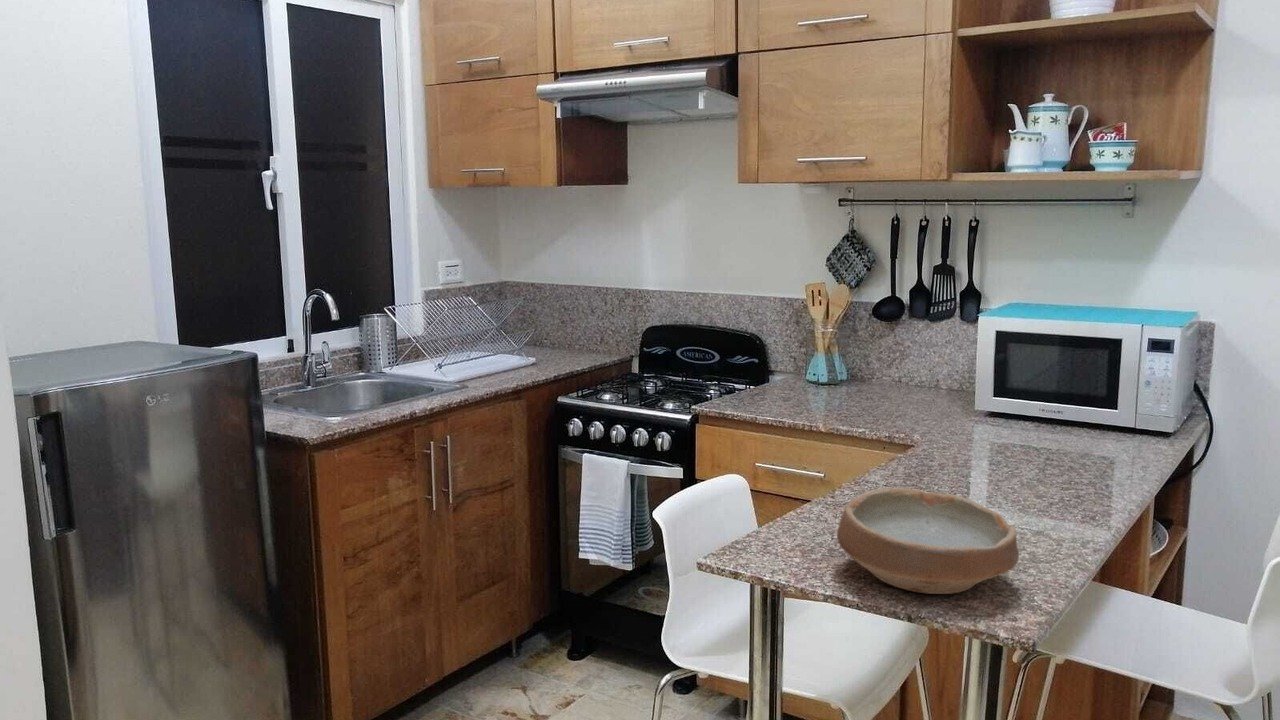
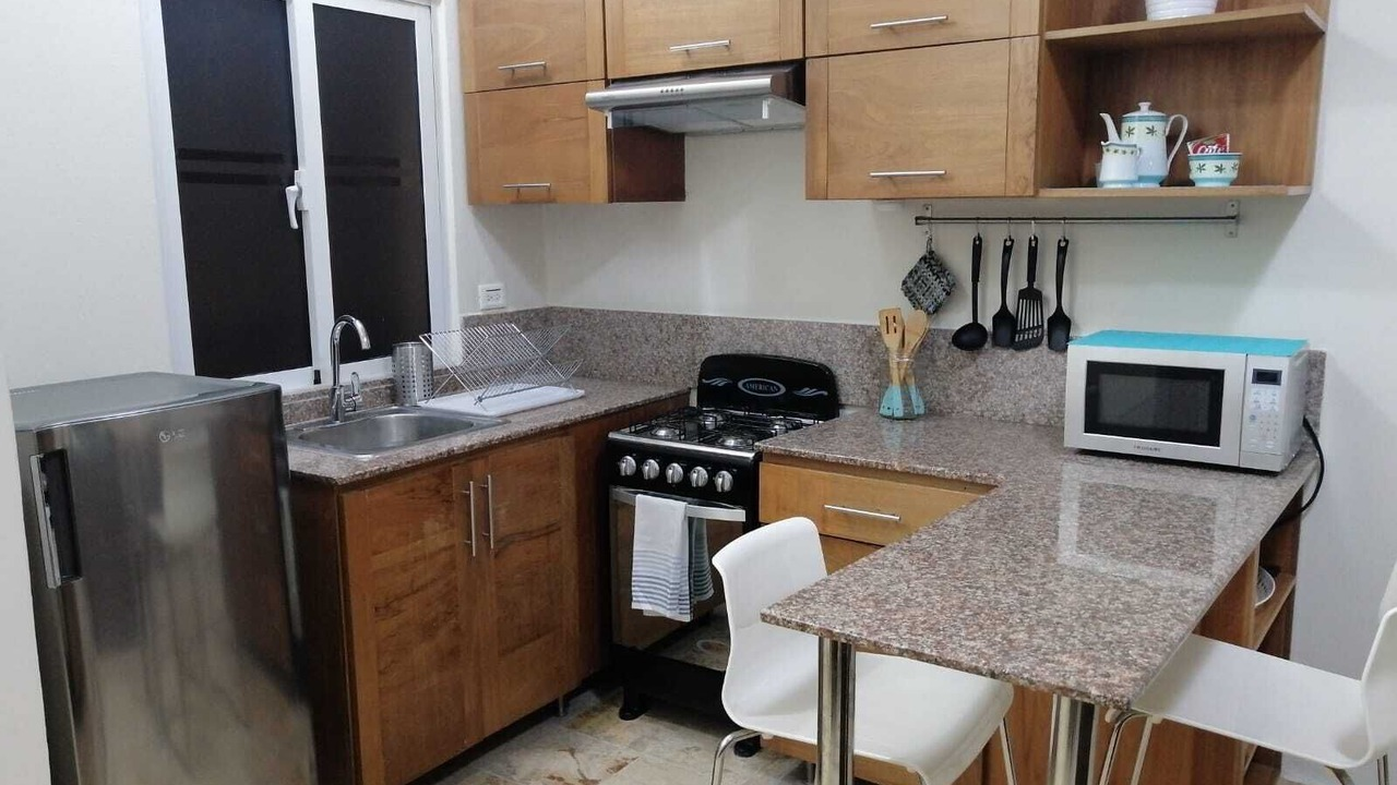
- bowl (925, 543)
